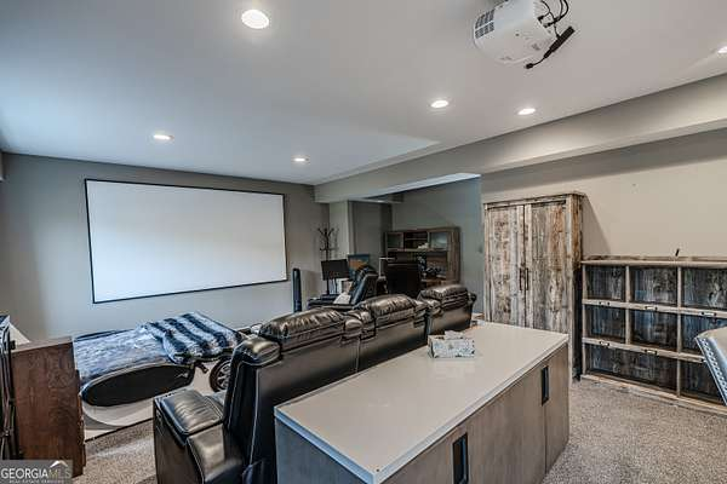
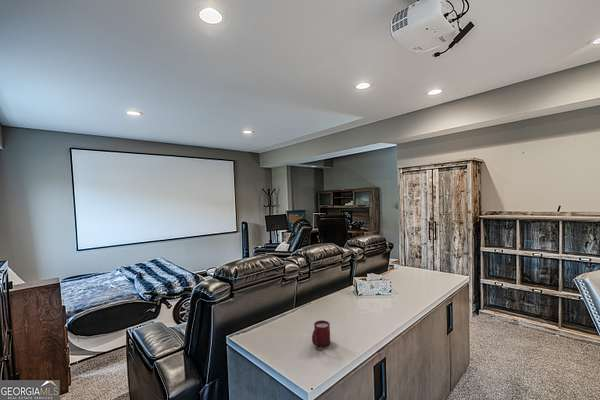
+ cup (320, 334)
